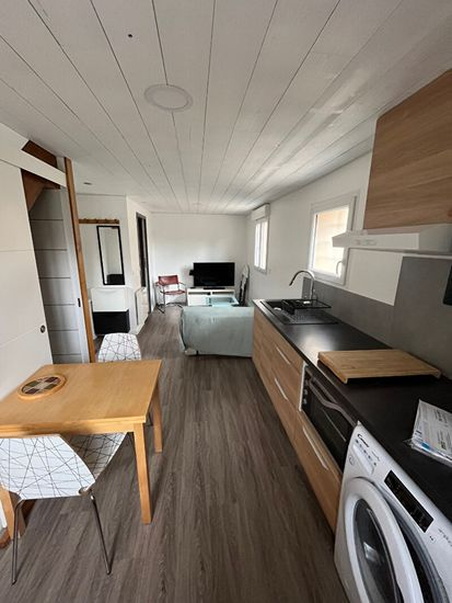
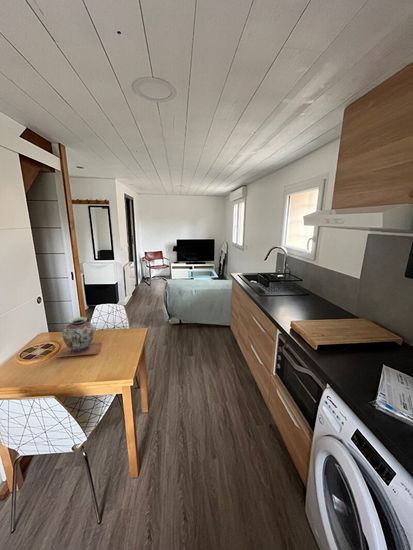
+ decorative vase (80, 335)
